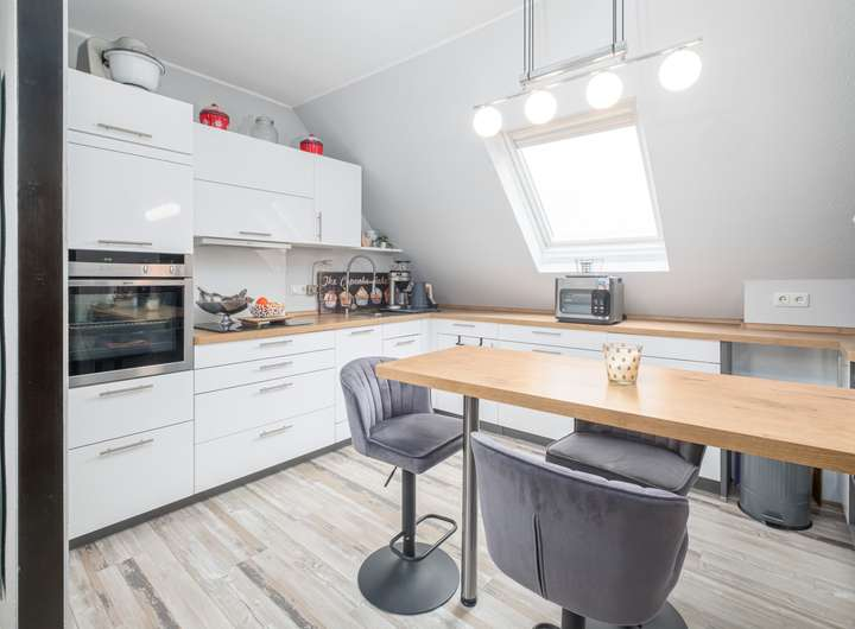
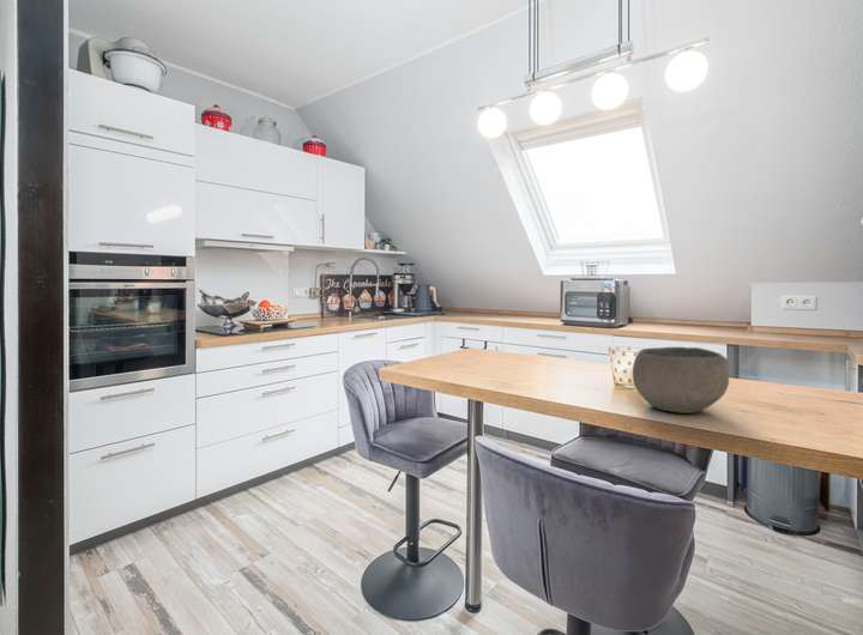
+ bowl (677, 379)
